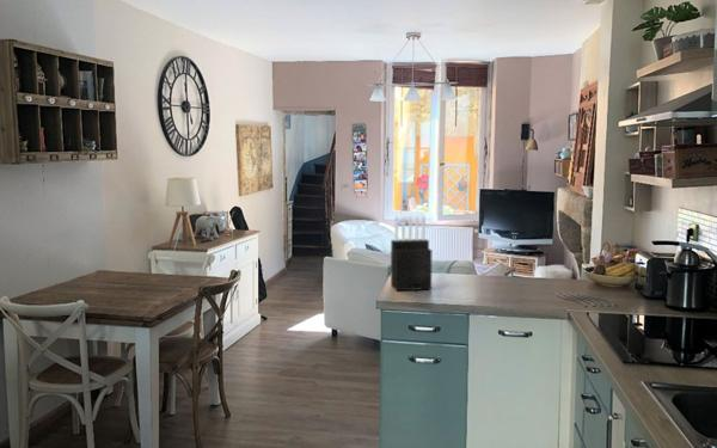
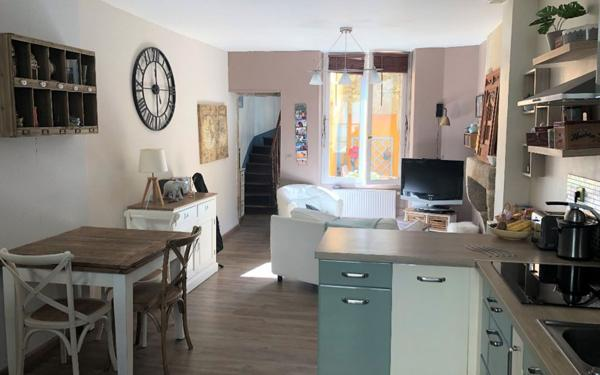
- knife block (411, 252)
